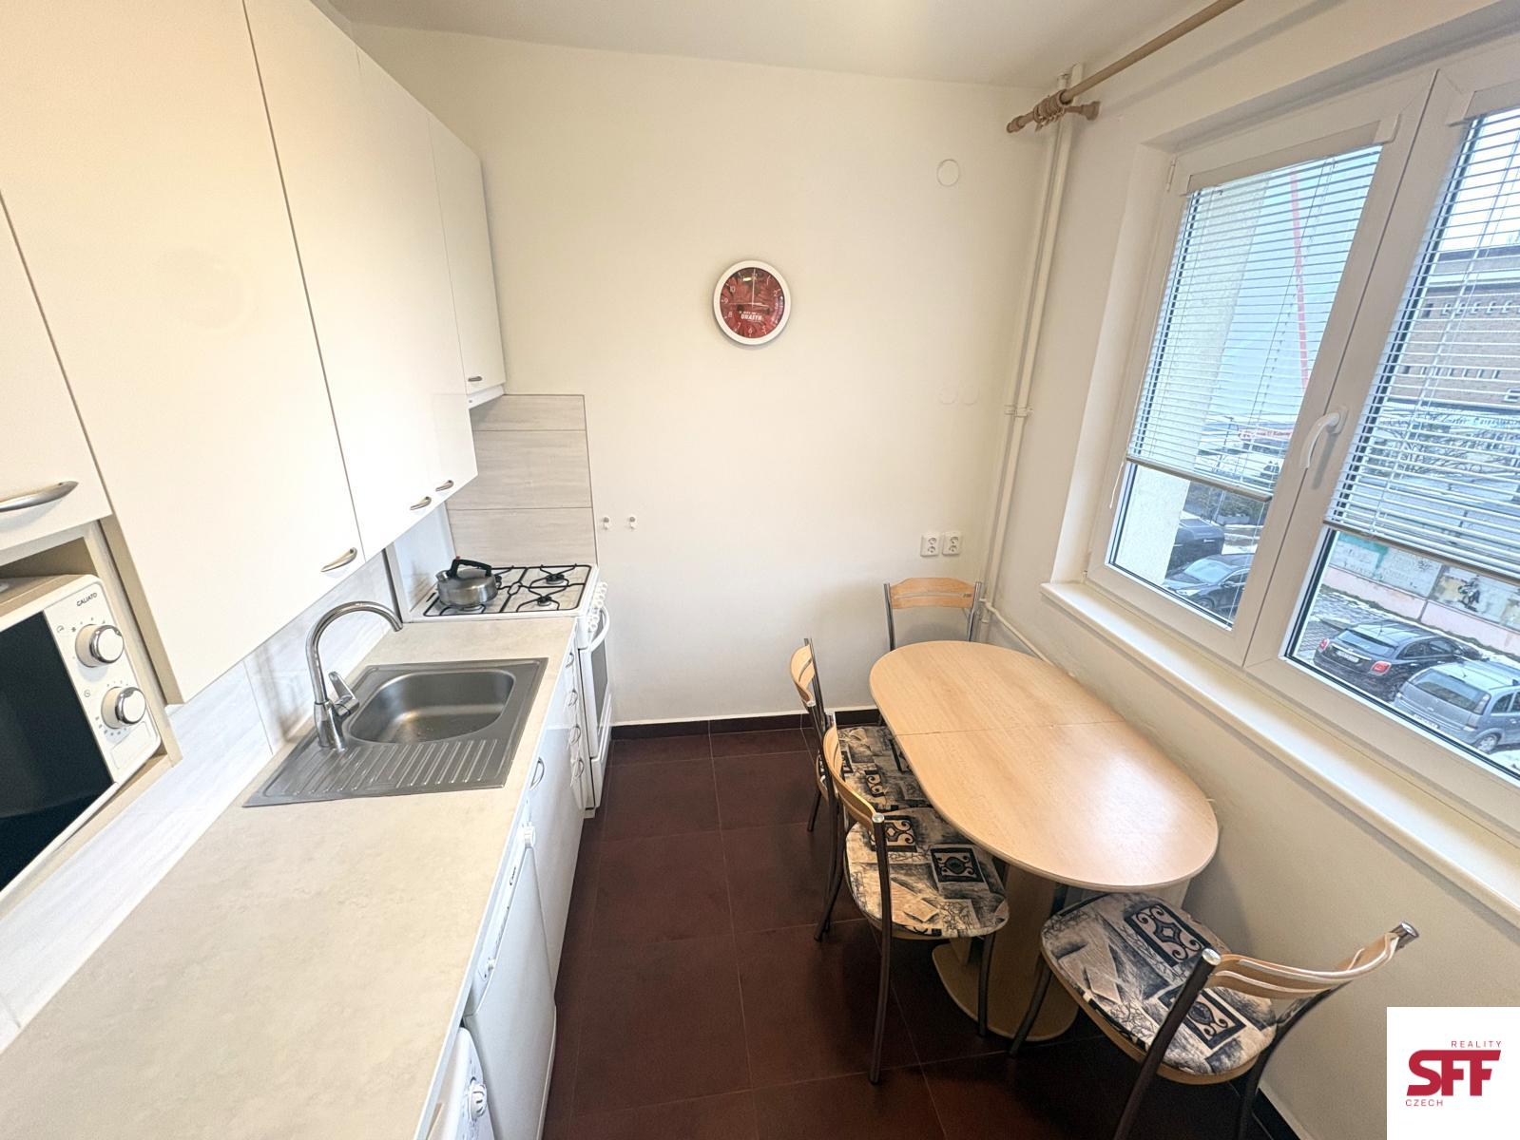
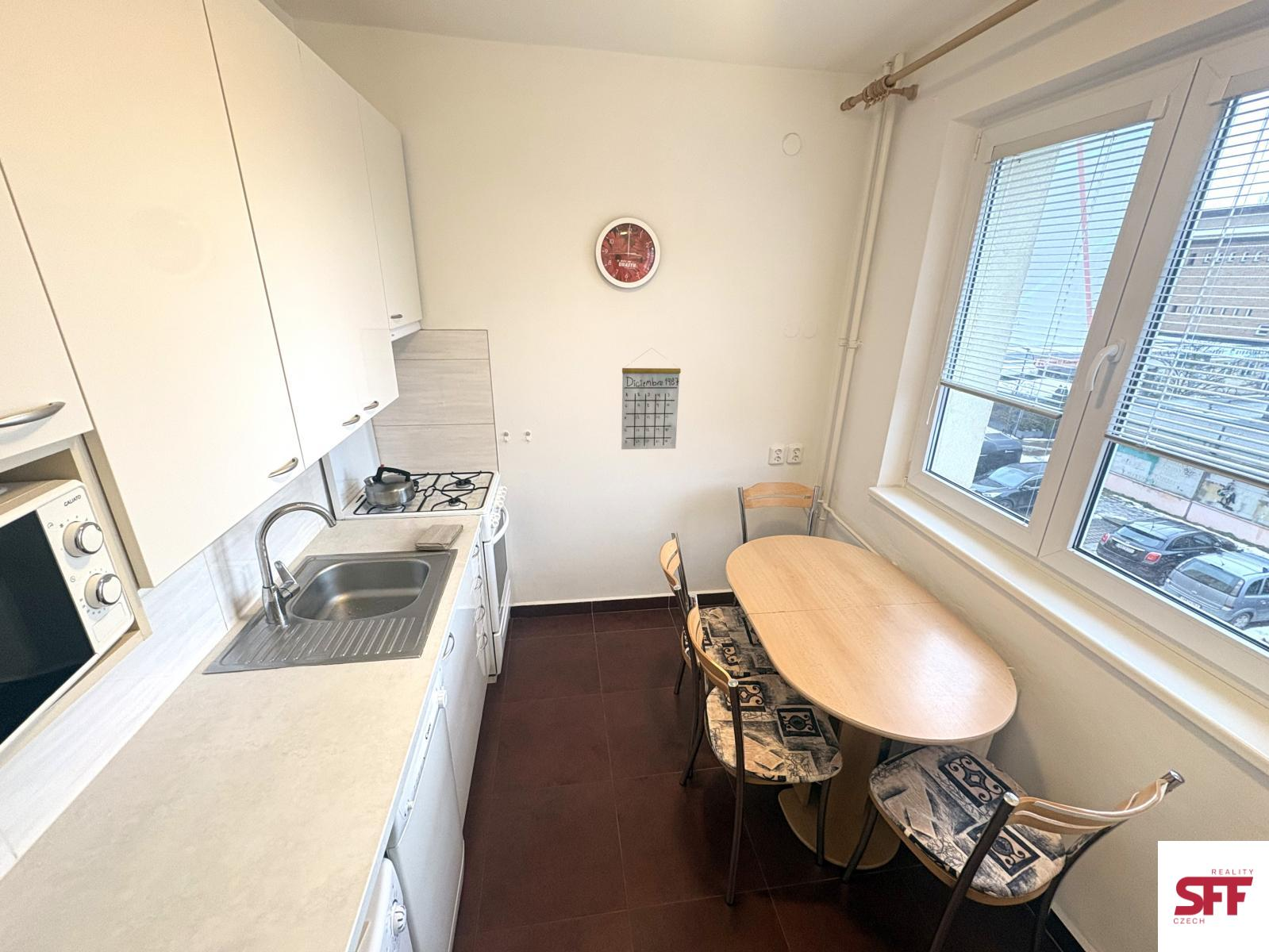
+ washcloth (439, 536)
+ calendar (650, 400)
